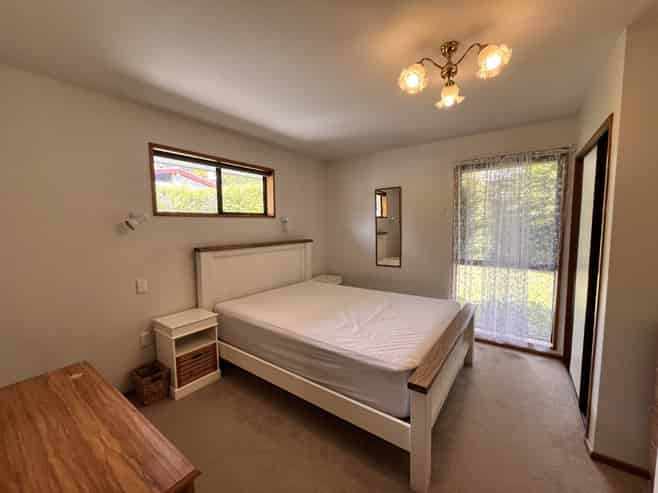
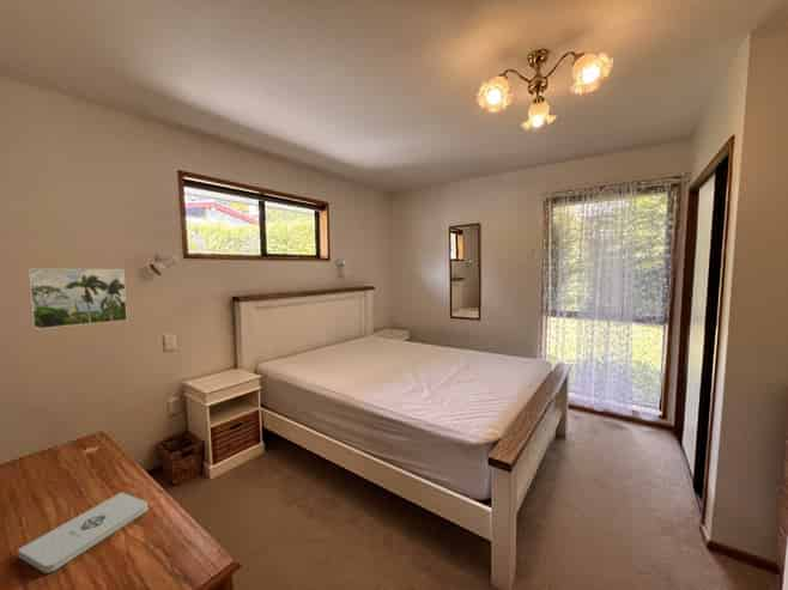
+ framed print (81, 297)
+ notepad (90, 527)
